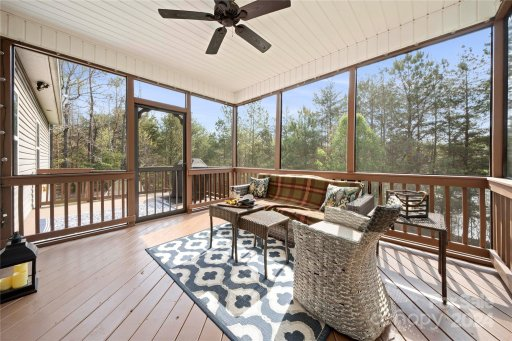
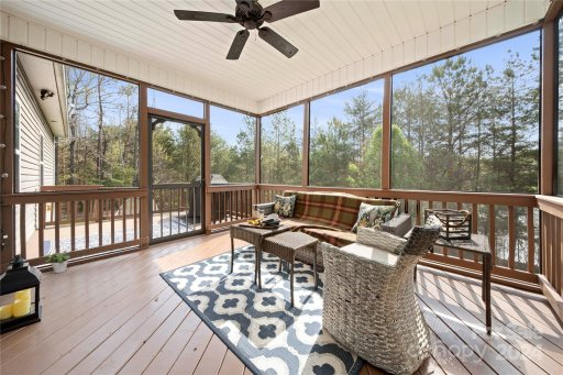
+ potted plant (57, 262)
